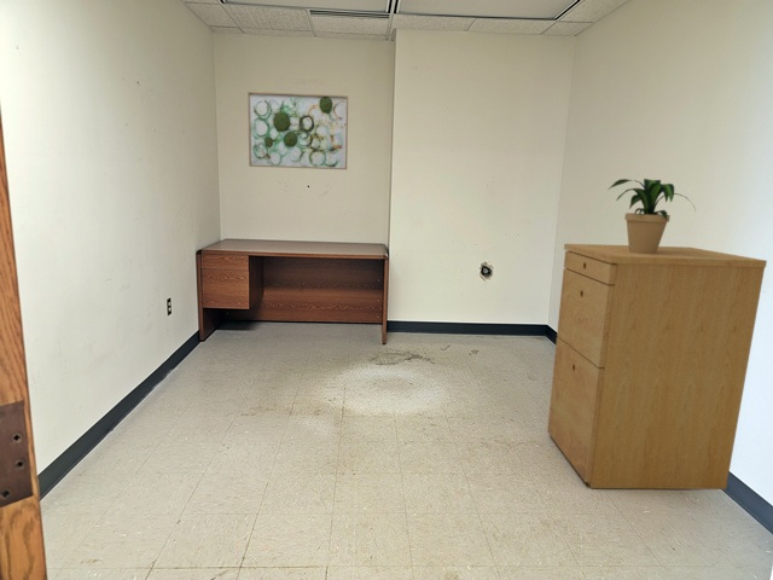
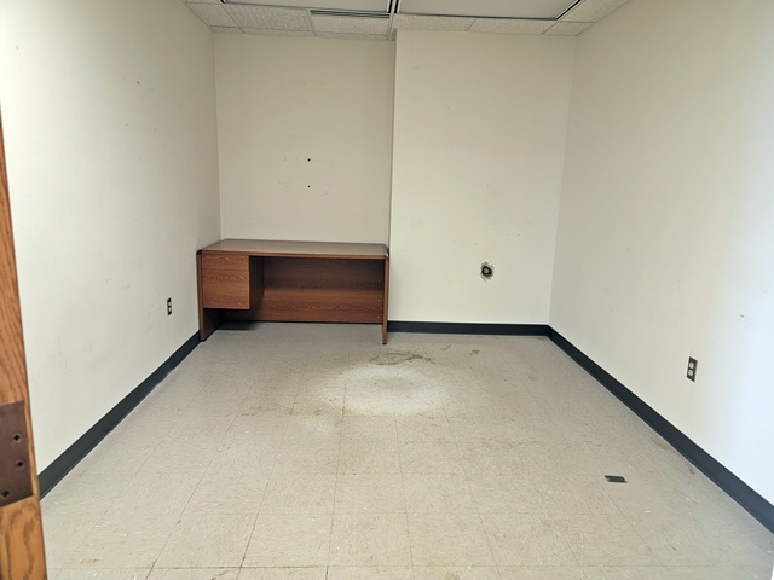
- wall art (297, 130)
- potted plant (646, 215)
- filing cabinet (640, 359)
